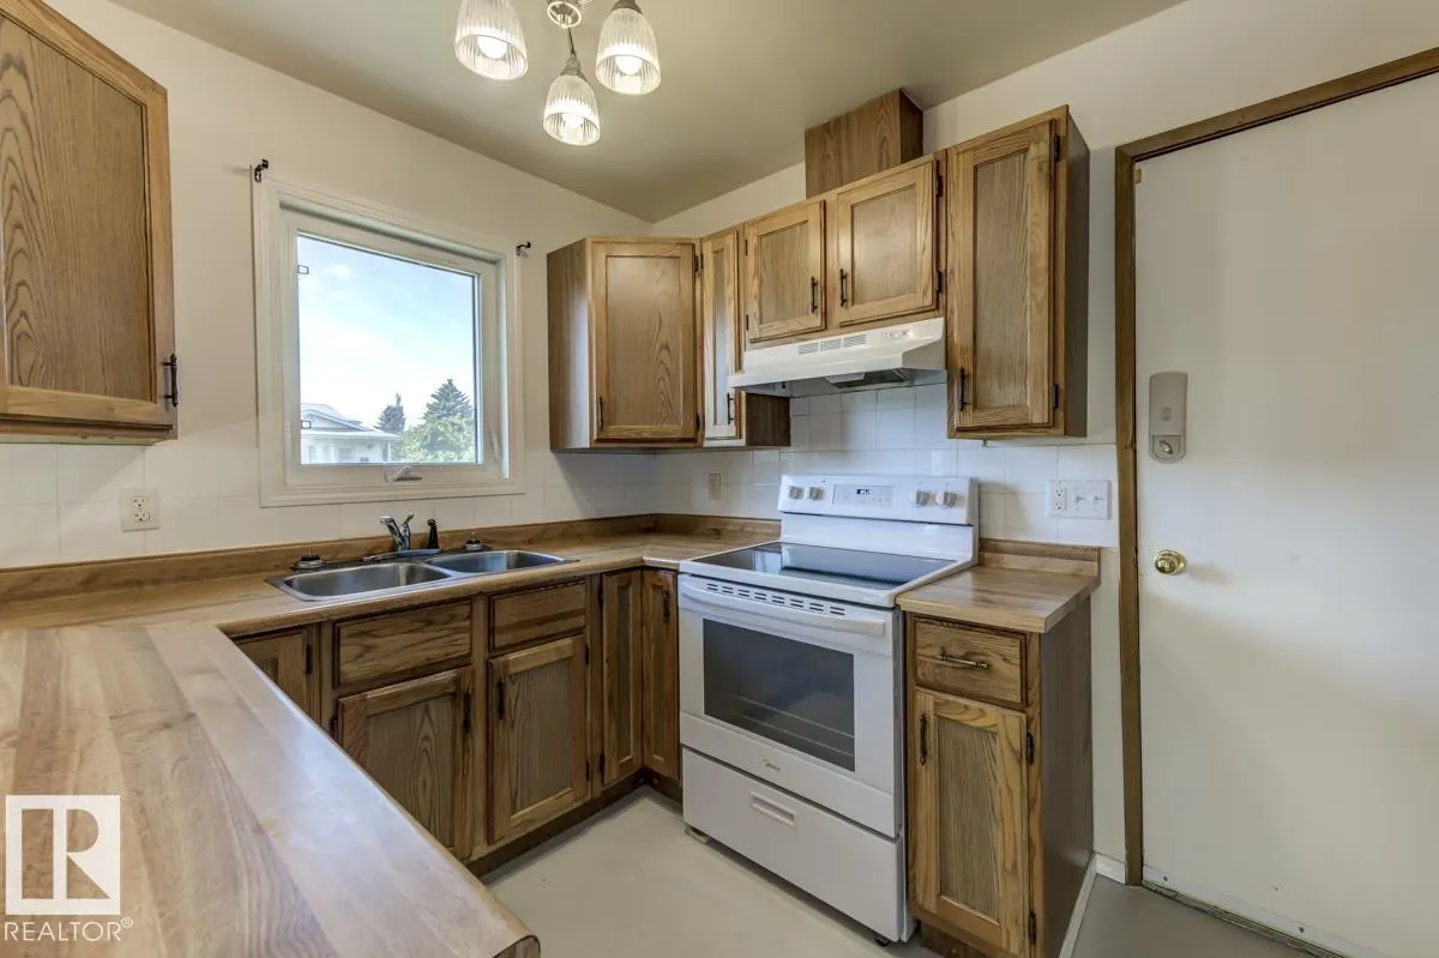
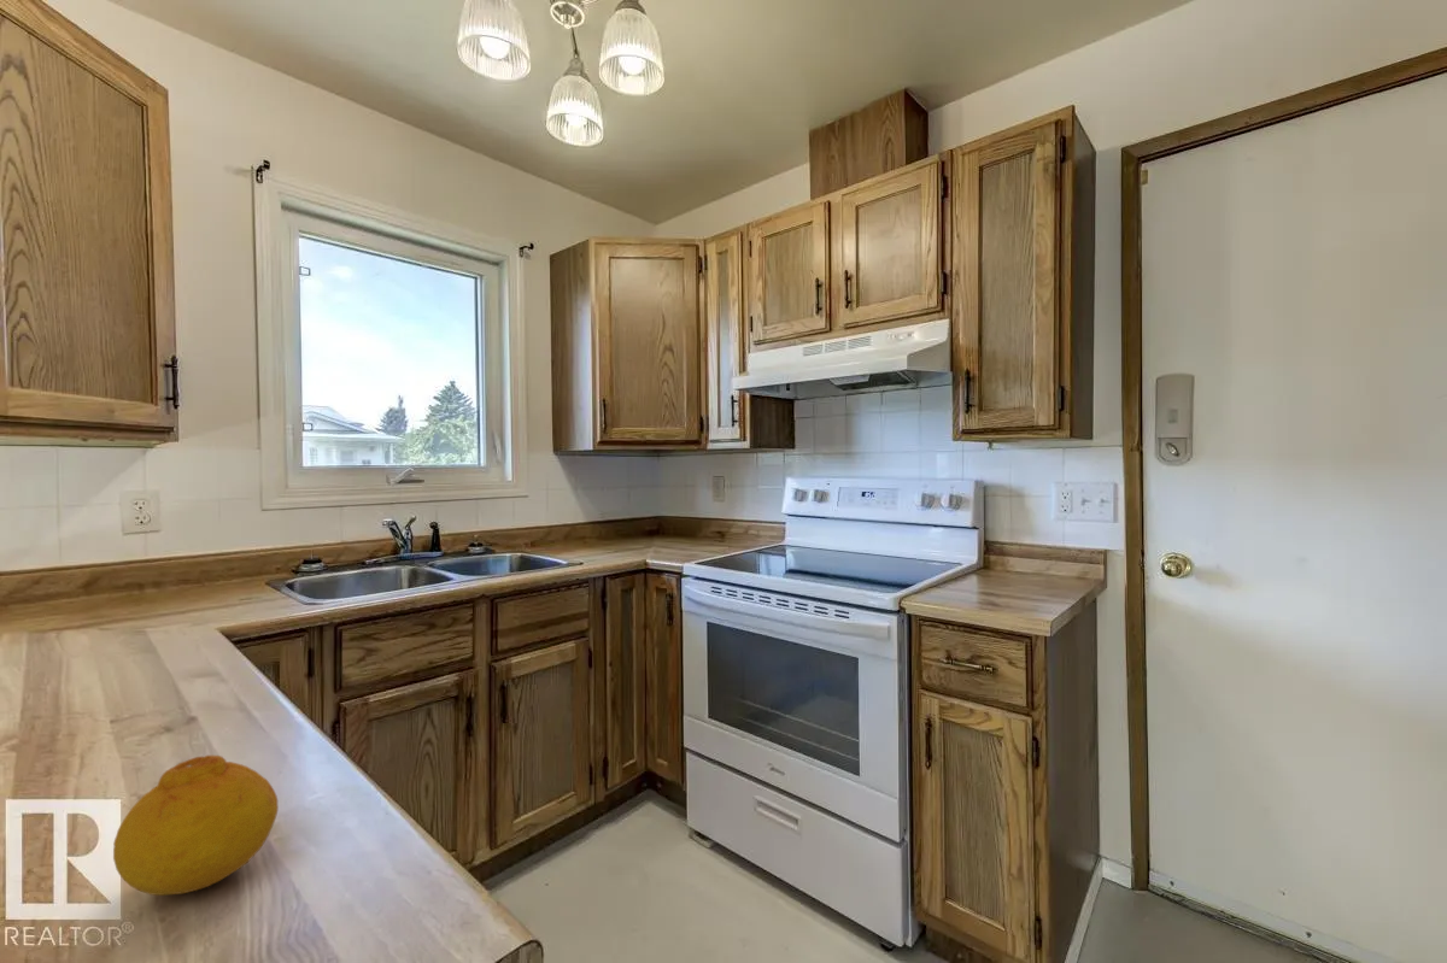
+ fruit (200, 818)
